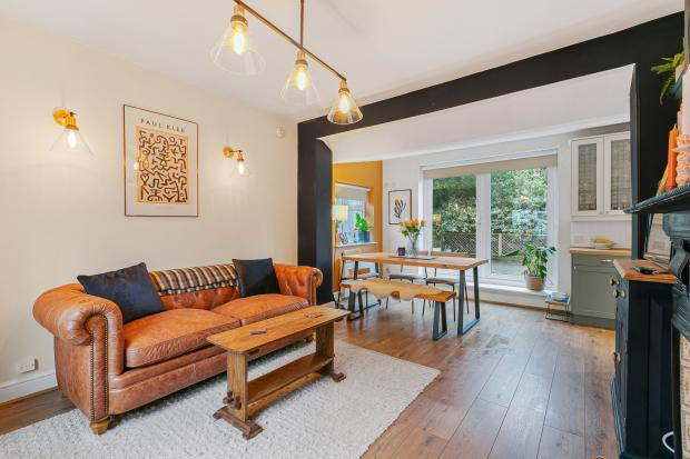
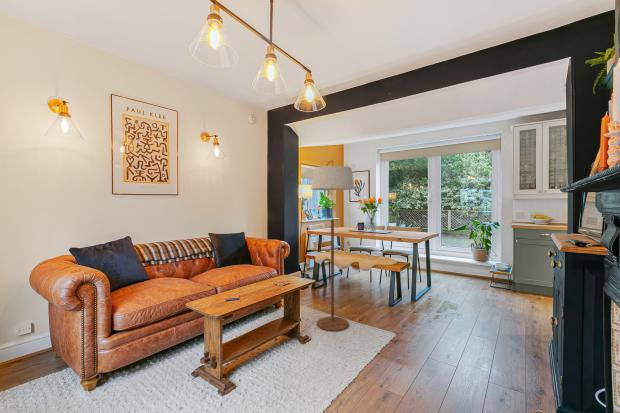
+ floor lamp (331, 241)
